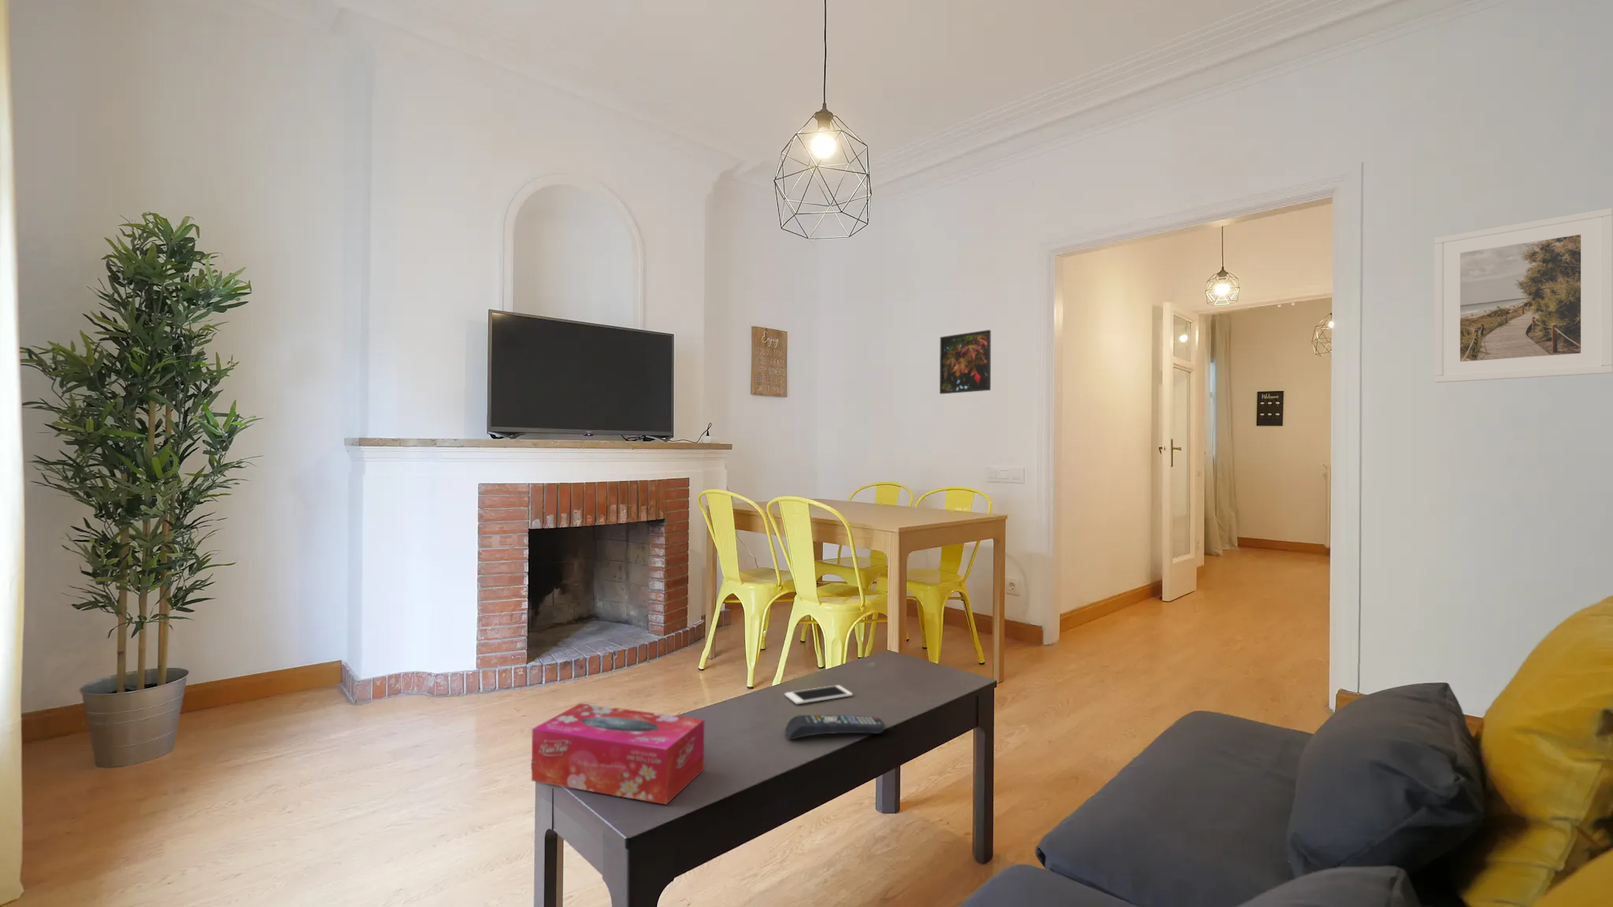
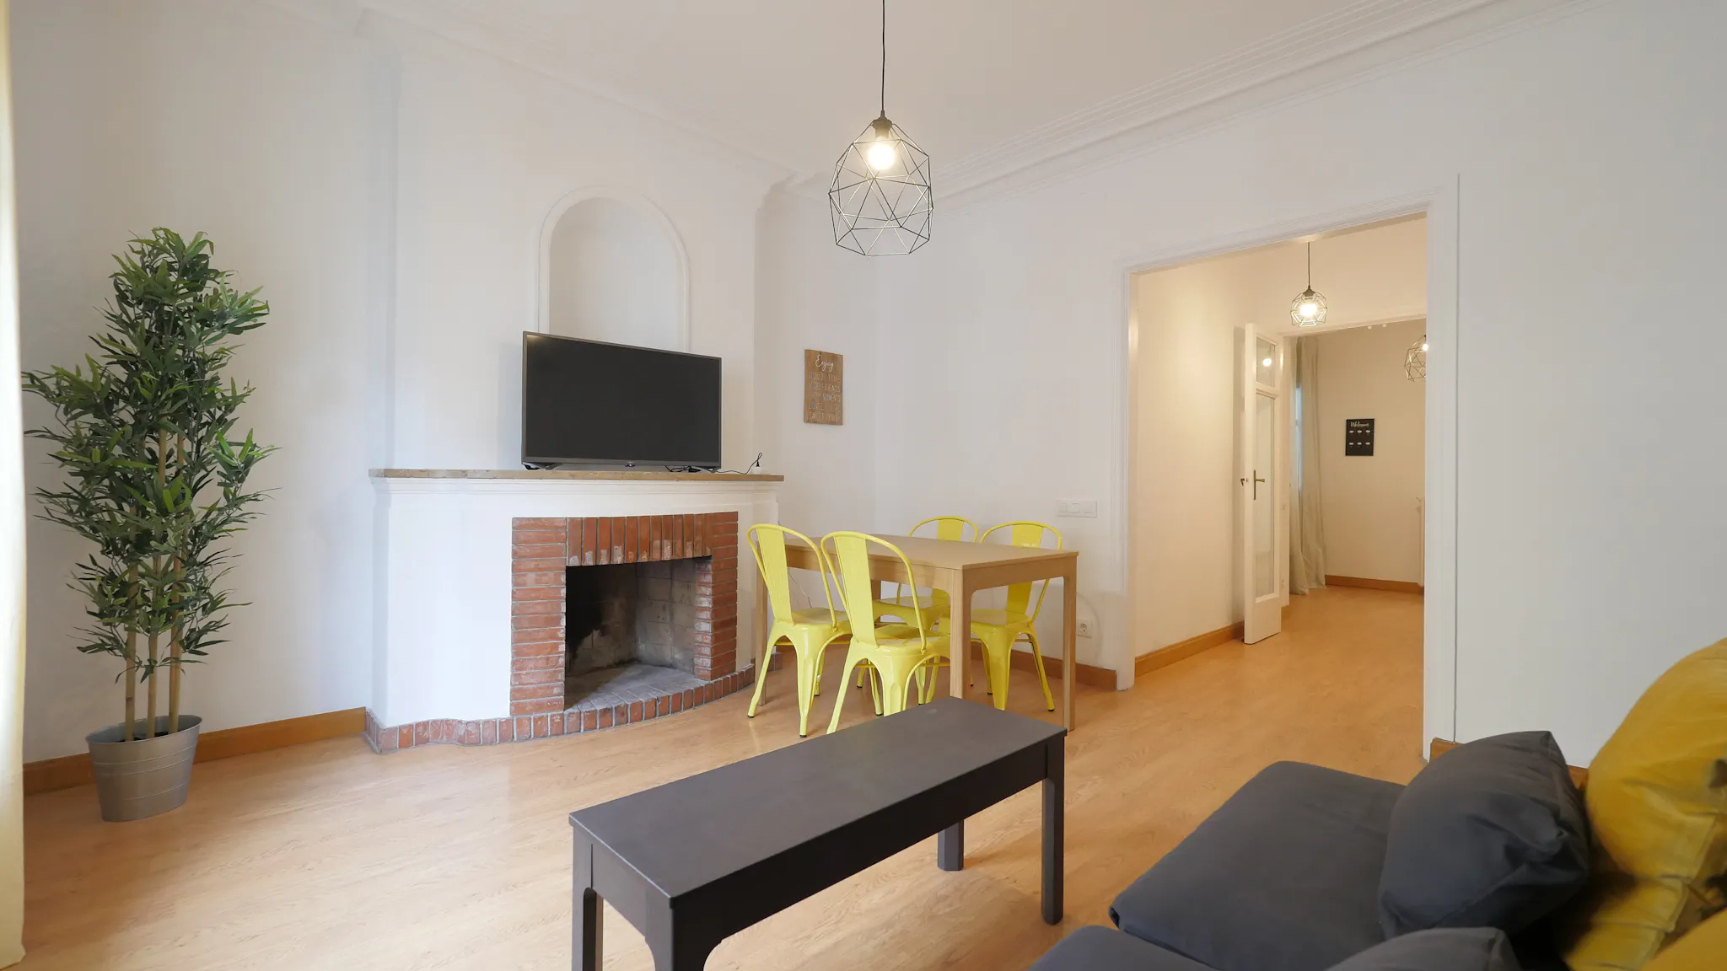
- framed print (1518, 301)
- tissue box (619, 750)
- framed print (964, 362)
- remote control (835, 725)
- cell phone (819, 694)
